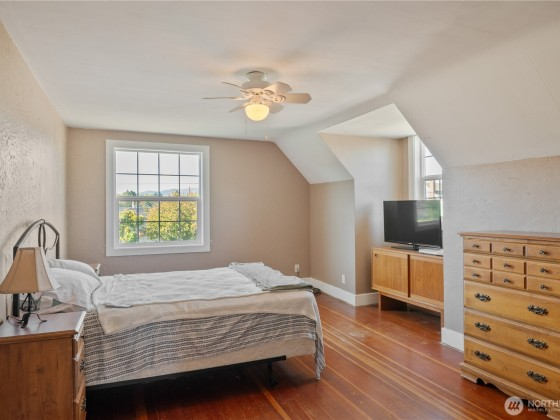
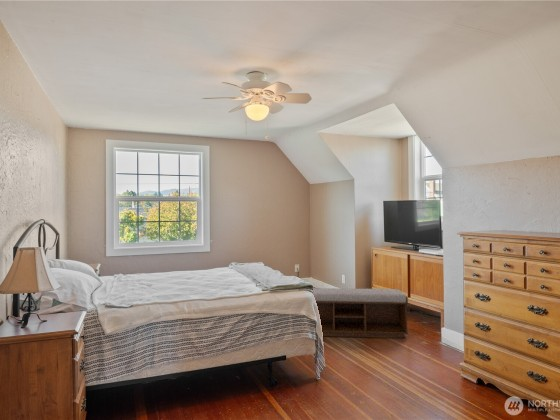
+ bench (348, 311)
